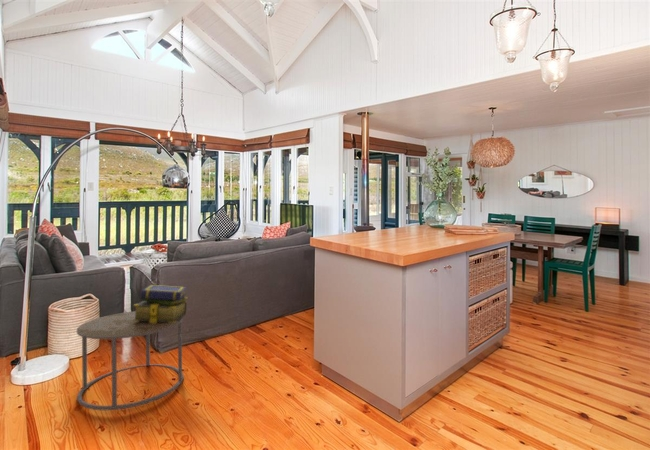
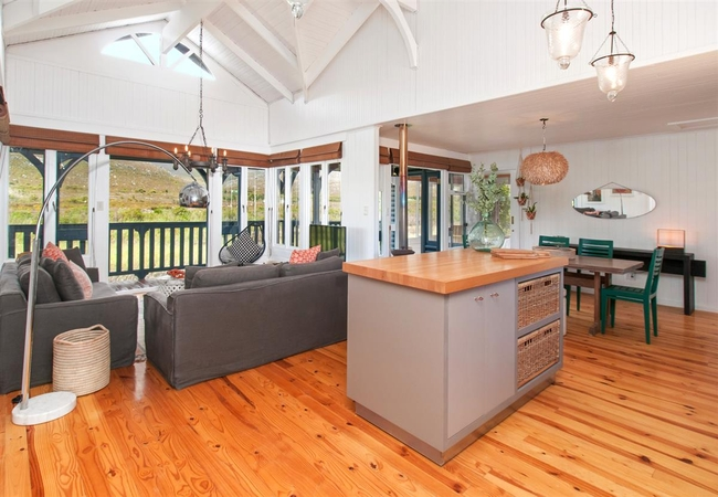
- side table (134, 366)
- stack of books (163, 302)
